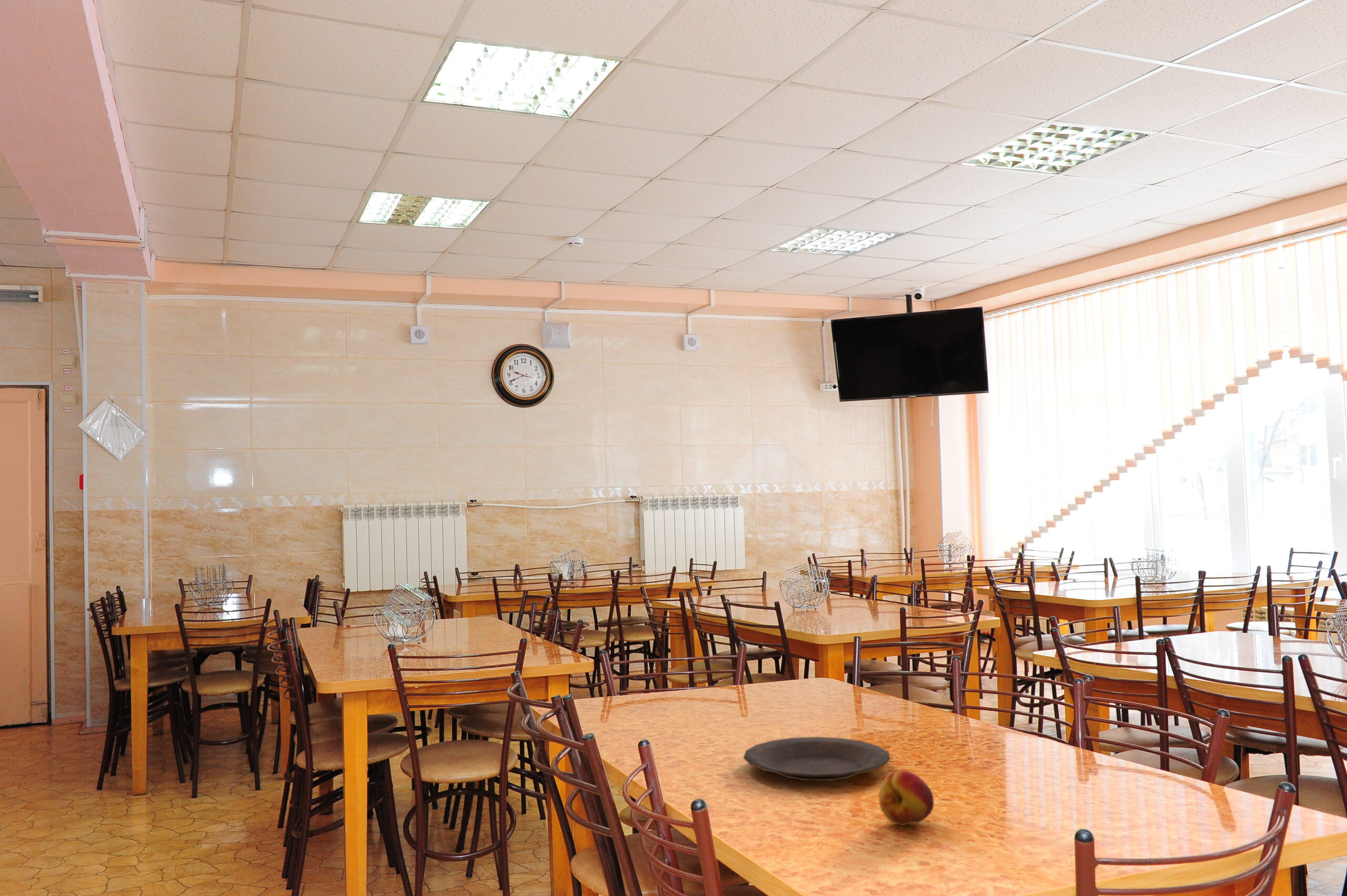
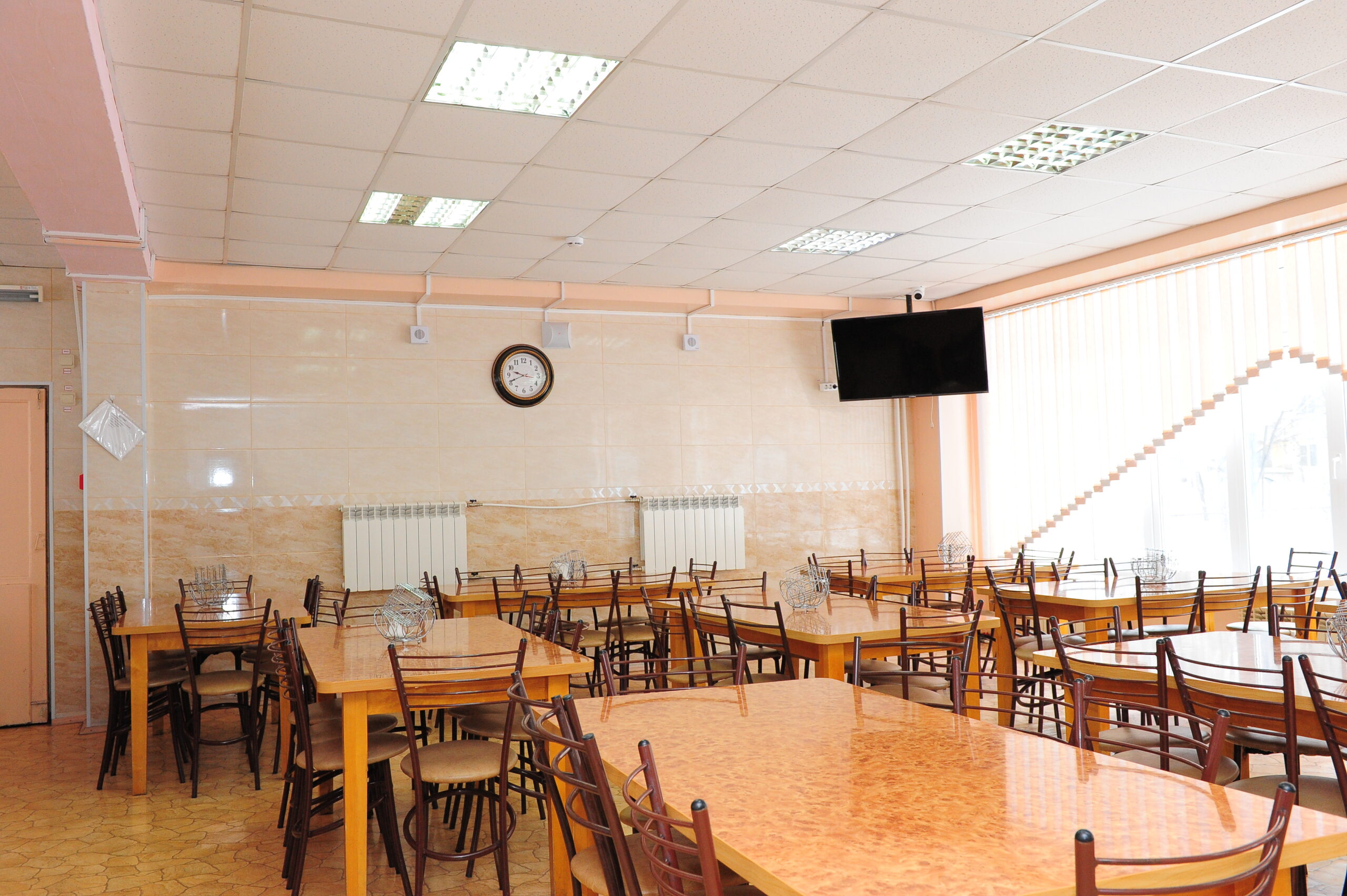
- fruit (906, 797)
- plate (816, 761)
